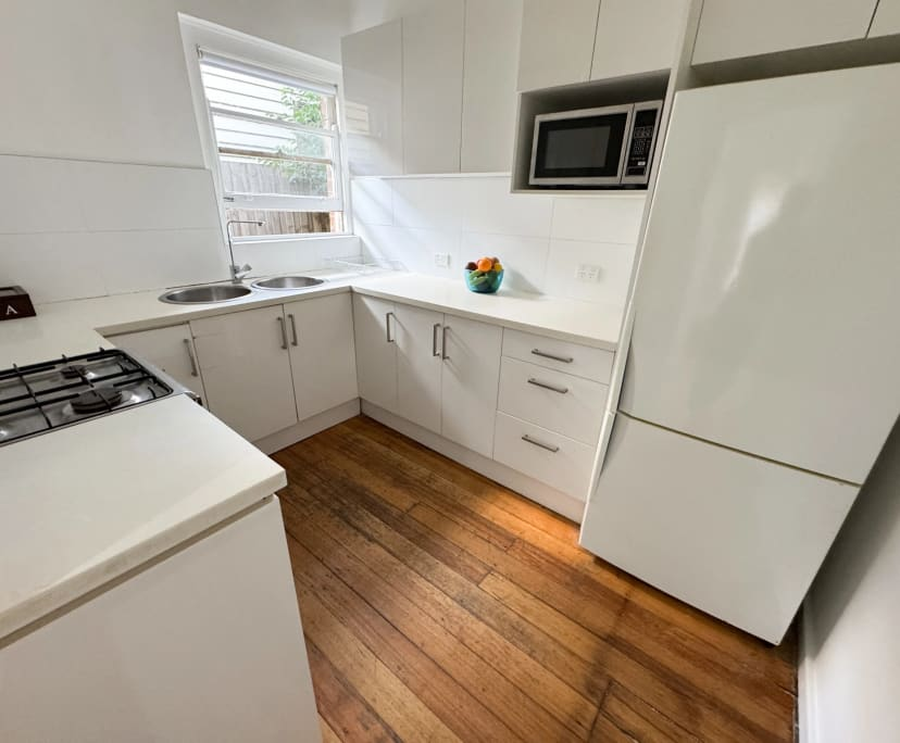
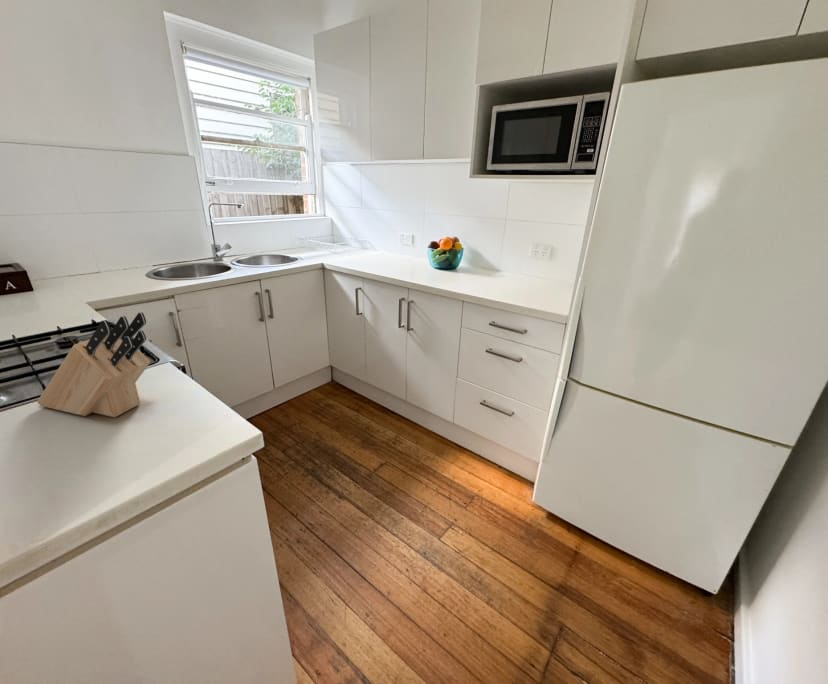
+ knife block (93, 360)
